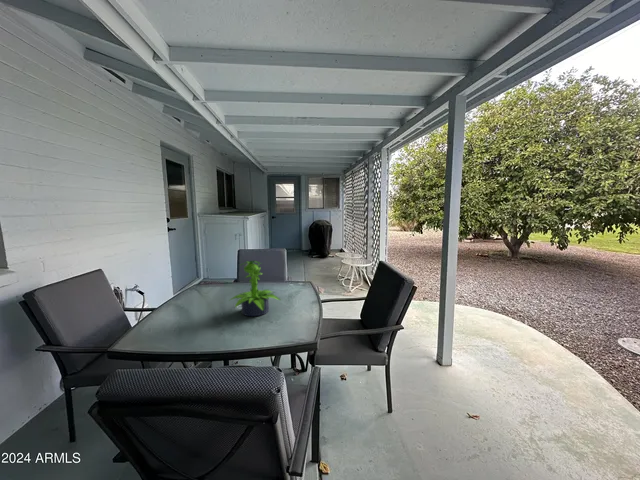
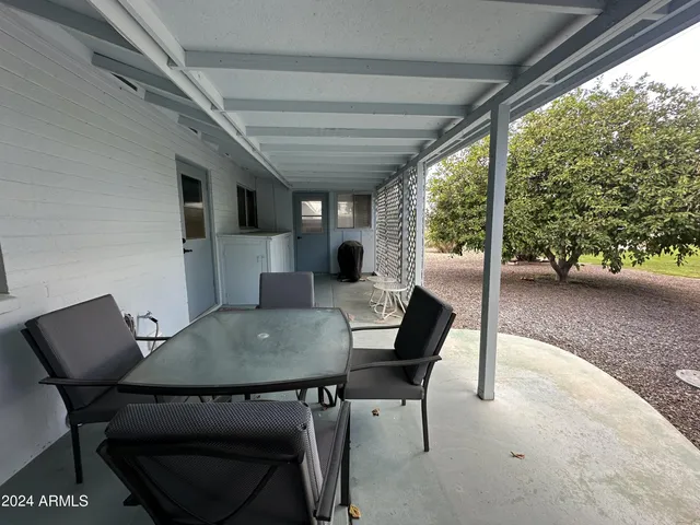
- potted plant (255, 286)
